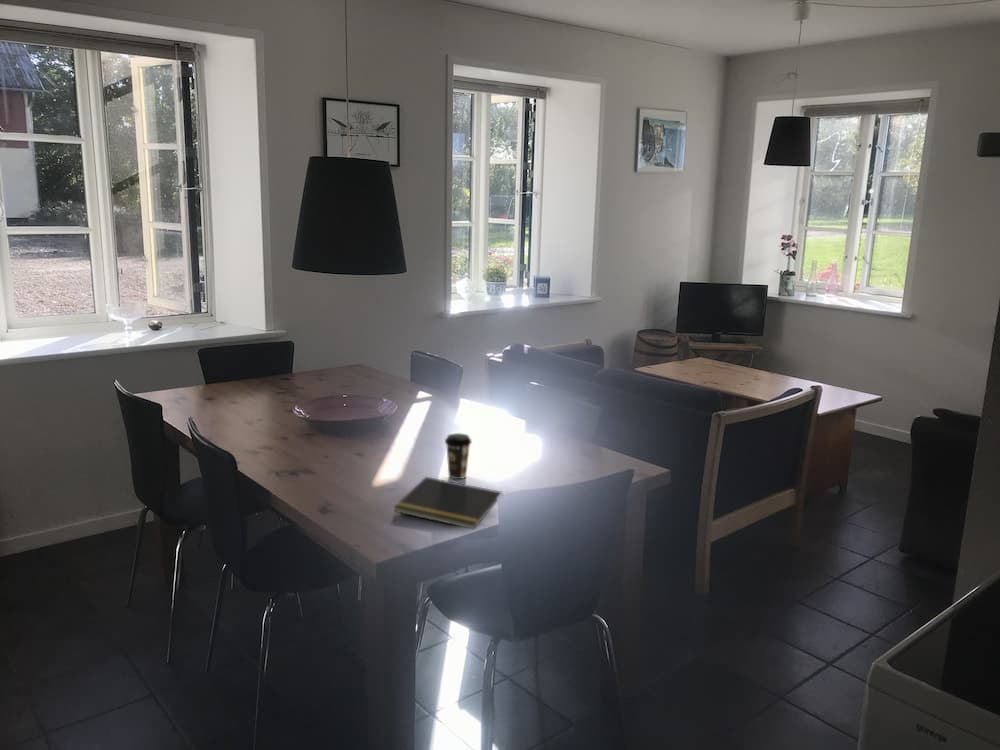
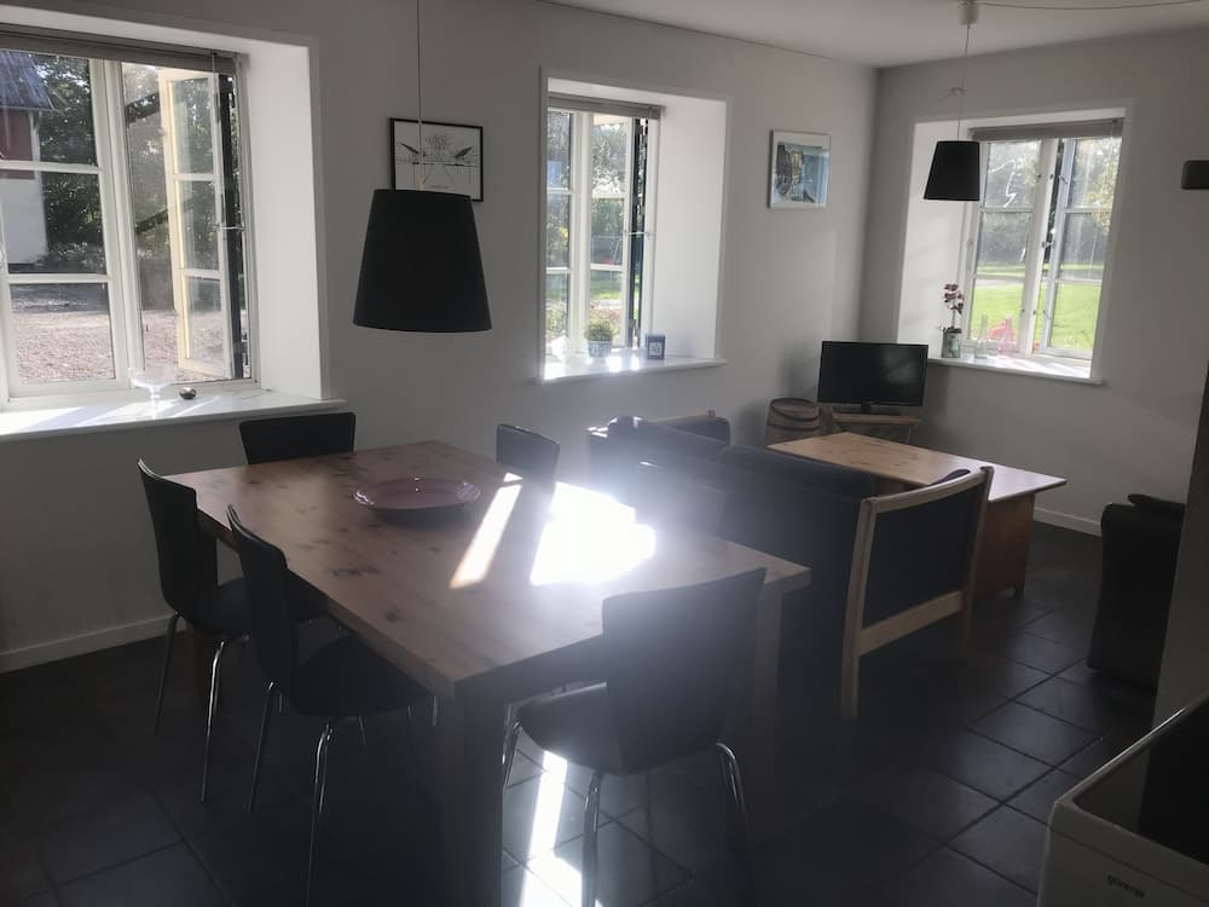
- coffee cup (457, 456)
- notepad (448, 501)
